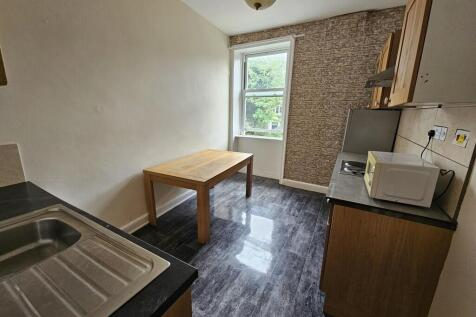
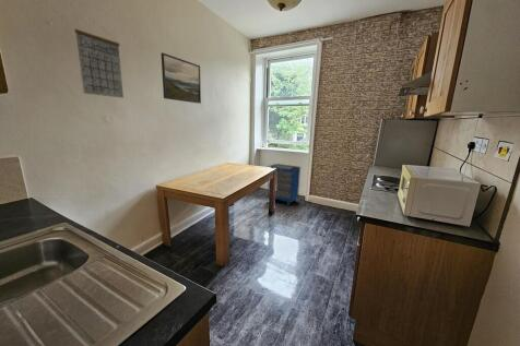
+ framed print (182, 81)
+ calendar (101, 59)
+ cabinet (282, 183)
